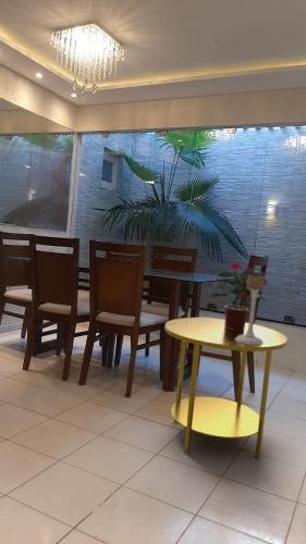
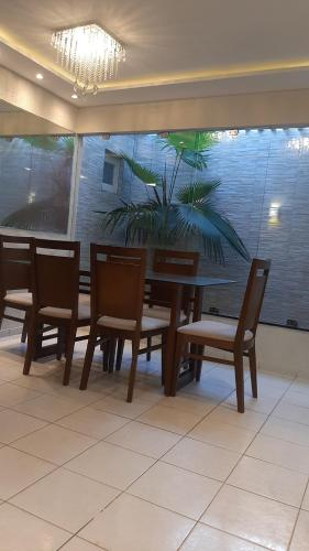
- potted flower (233, 293)
- side table (215, 397)
- candle holder (253, 308)
